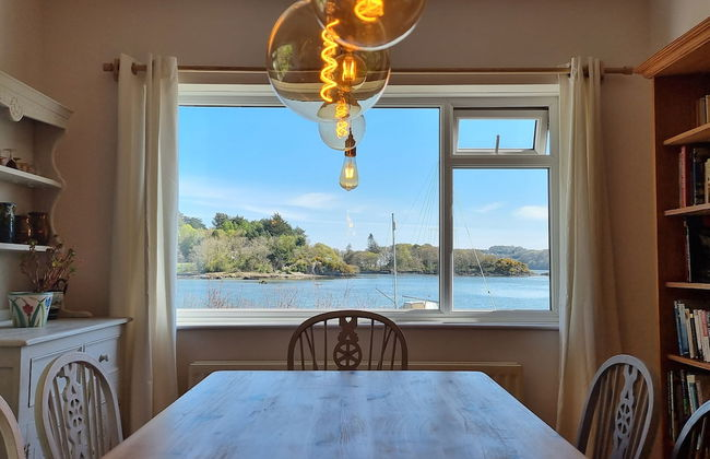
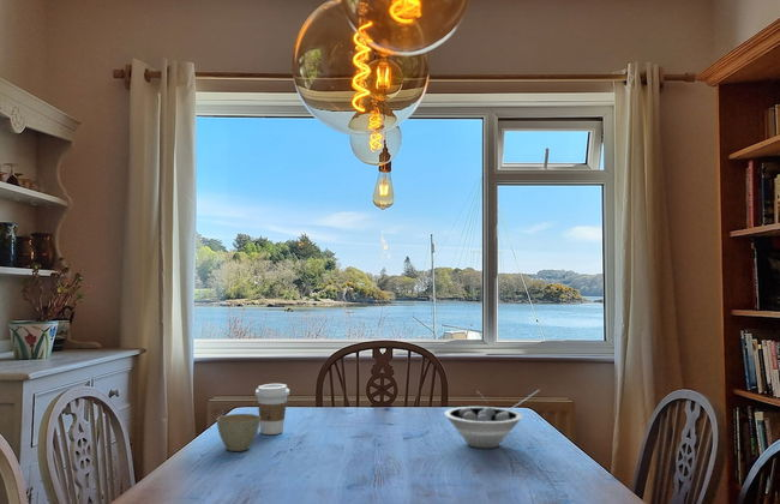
+ coffee cup (271, 408)
+ flower pot (238, 432)
+ bowl (494, 416)
